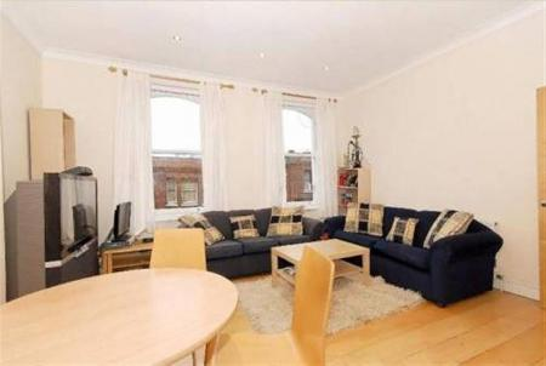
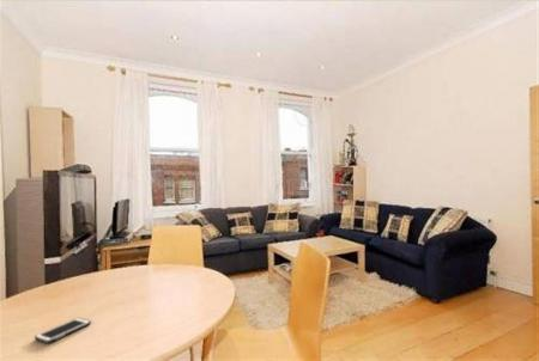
+ cell phone (63, 329)
